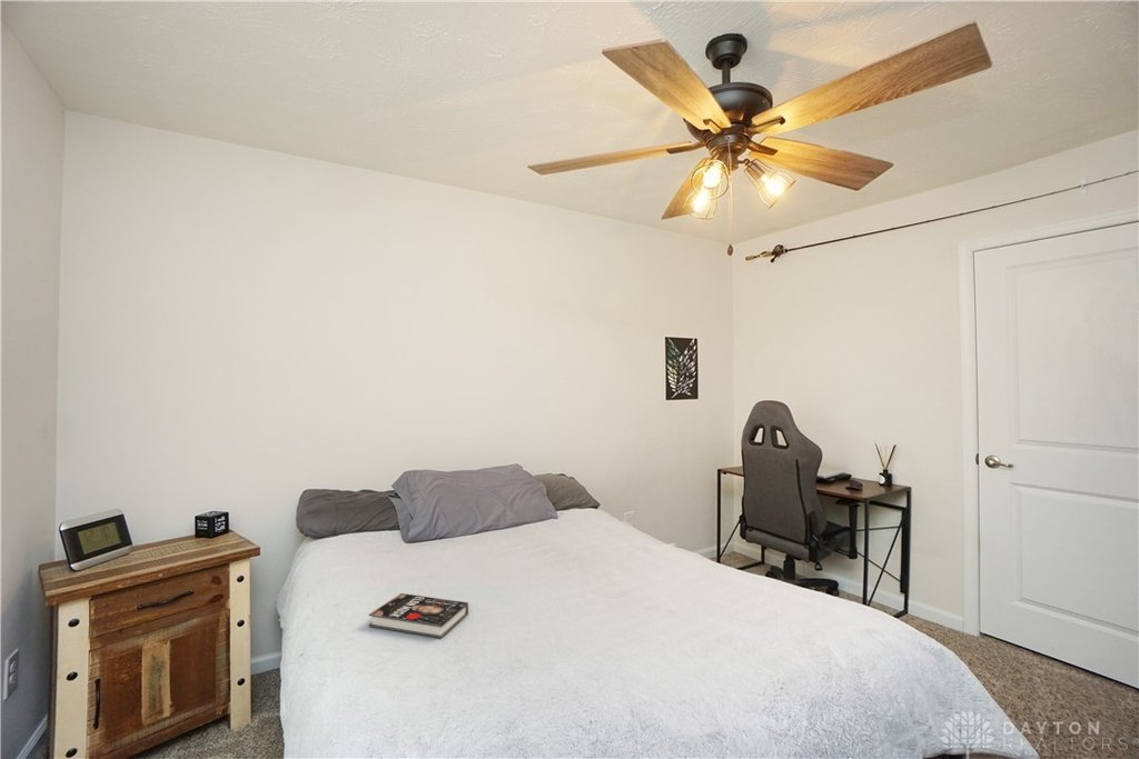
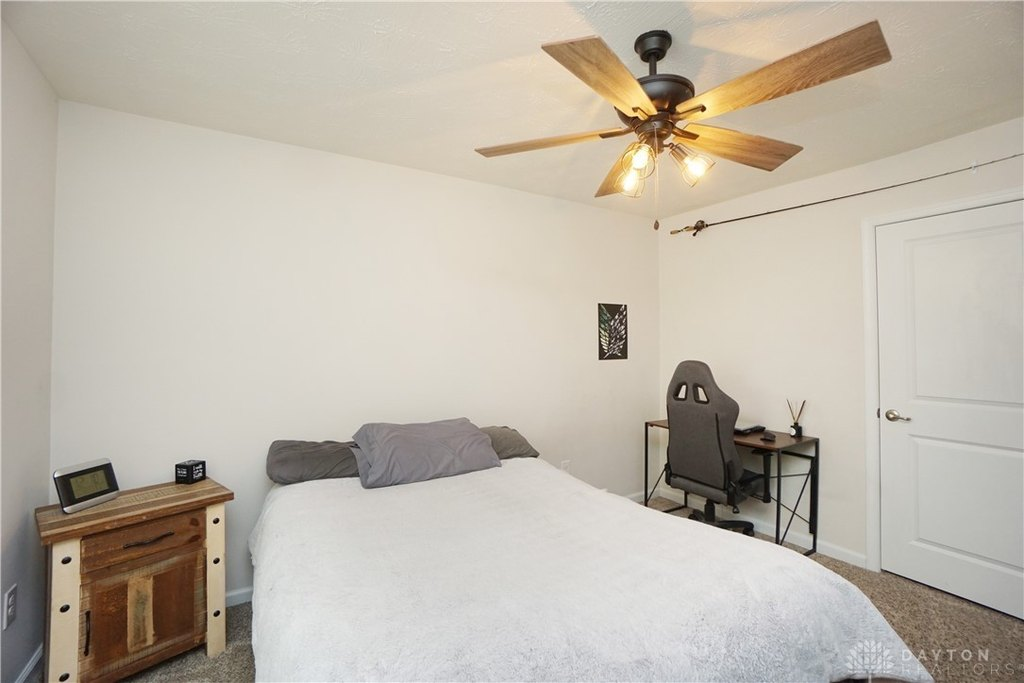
- book (419, 613)
